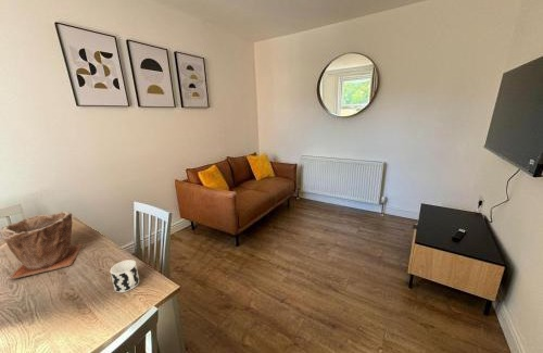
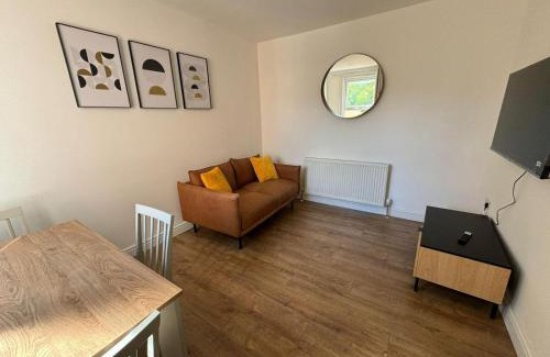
- cup (126, 277)
- plant pot (43, 240)
